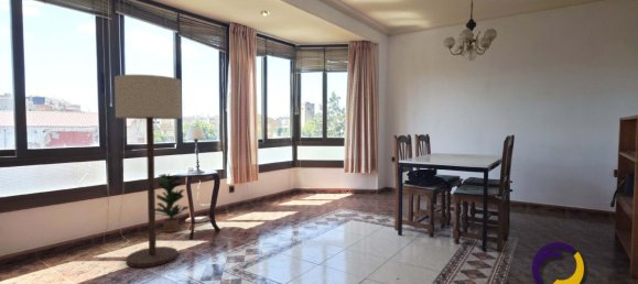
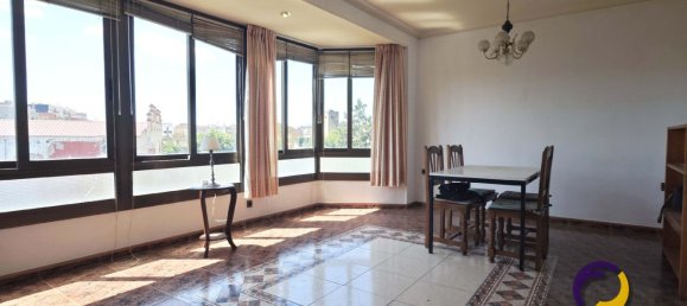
- floor lamp (150, 168)
- potted plant (167, 201)
